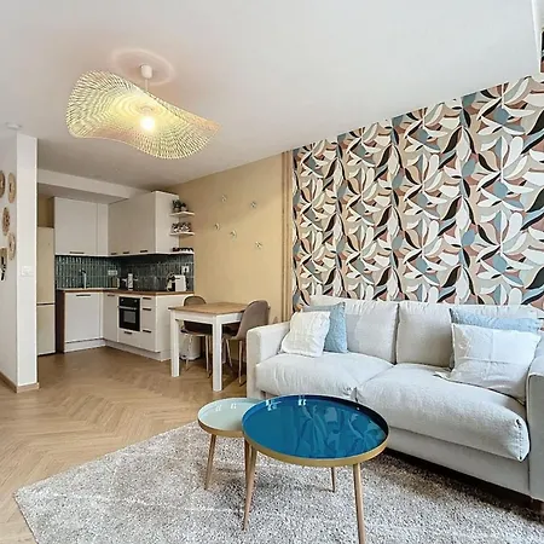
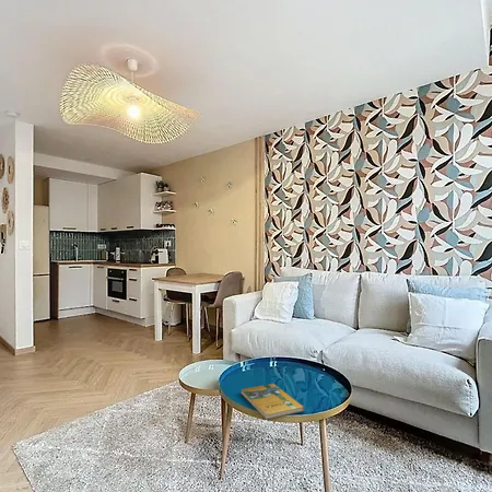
+ booklet (270, 399)
